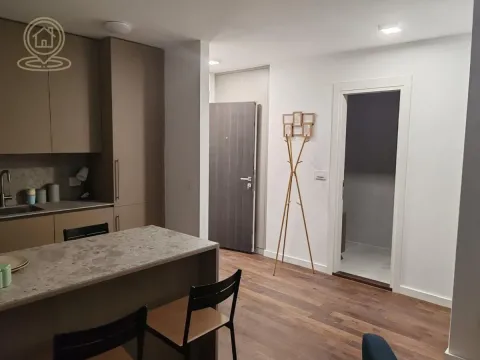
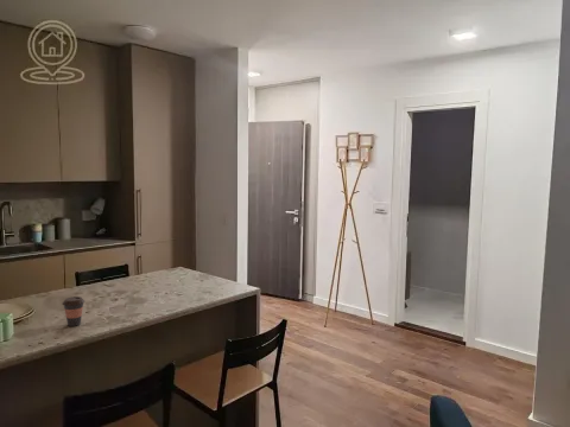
+ coffee cup (74, 311)
